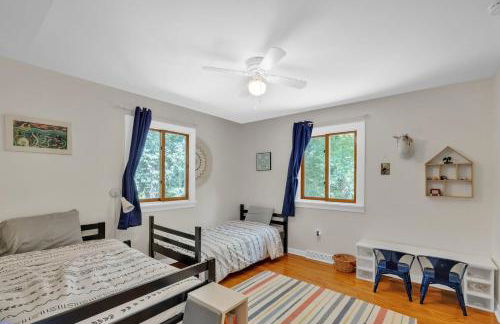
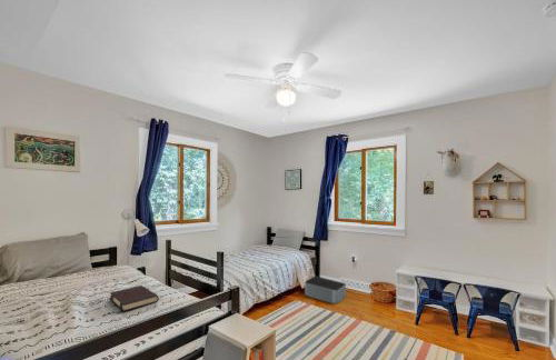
+ book (133, 297)
+ storage bin (325, 289)
